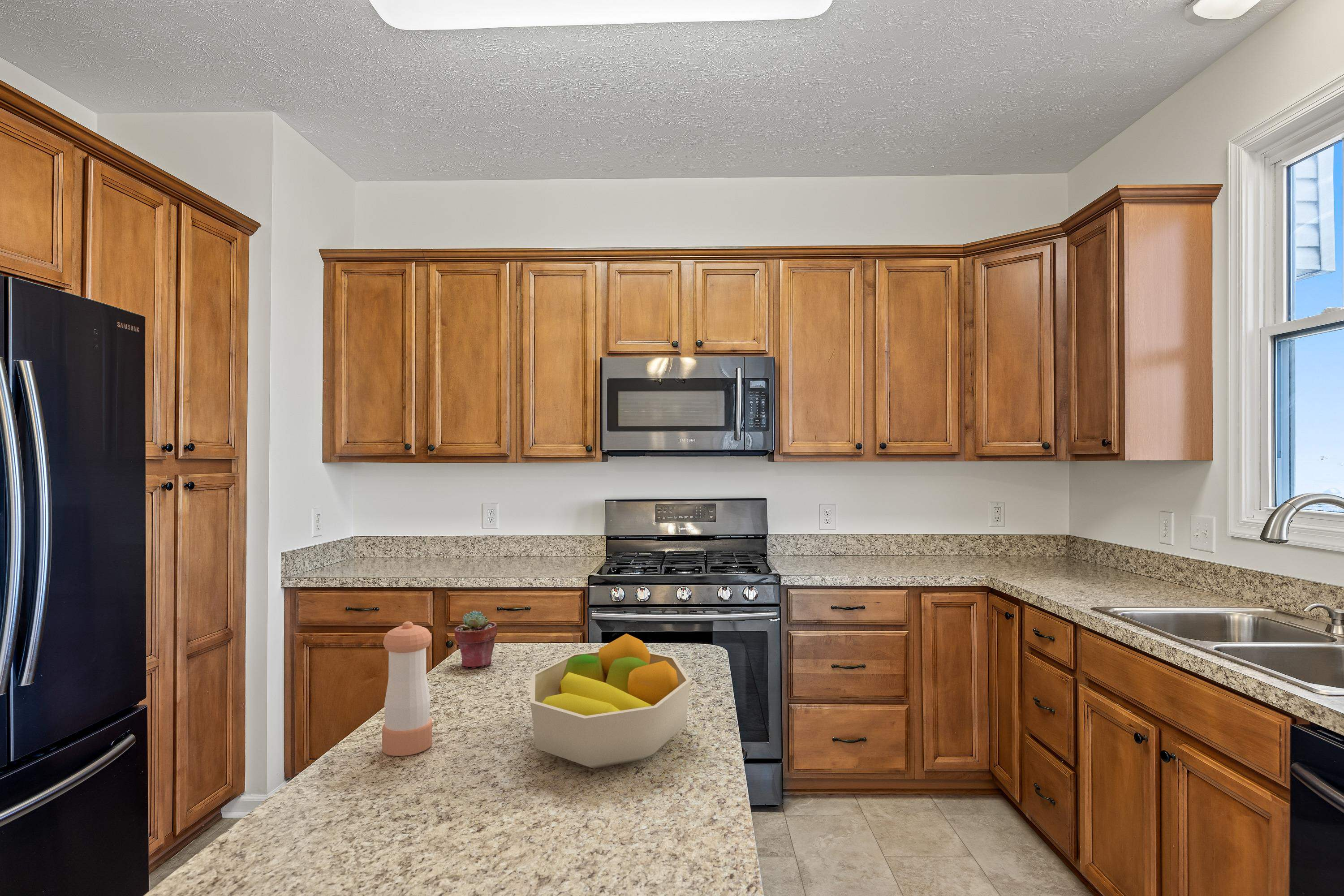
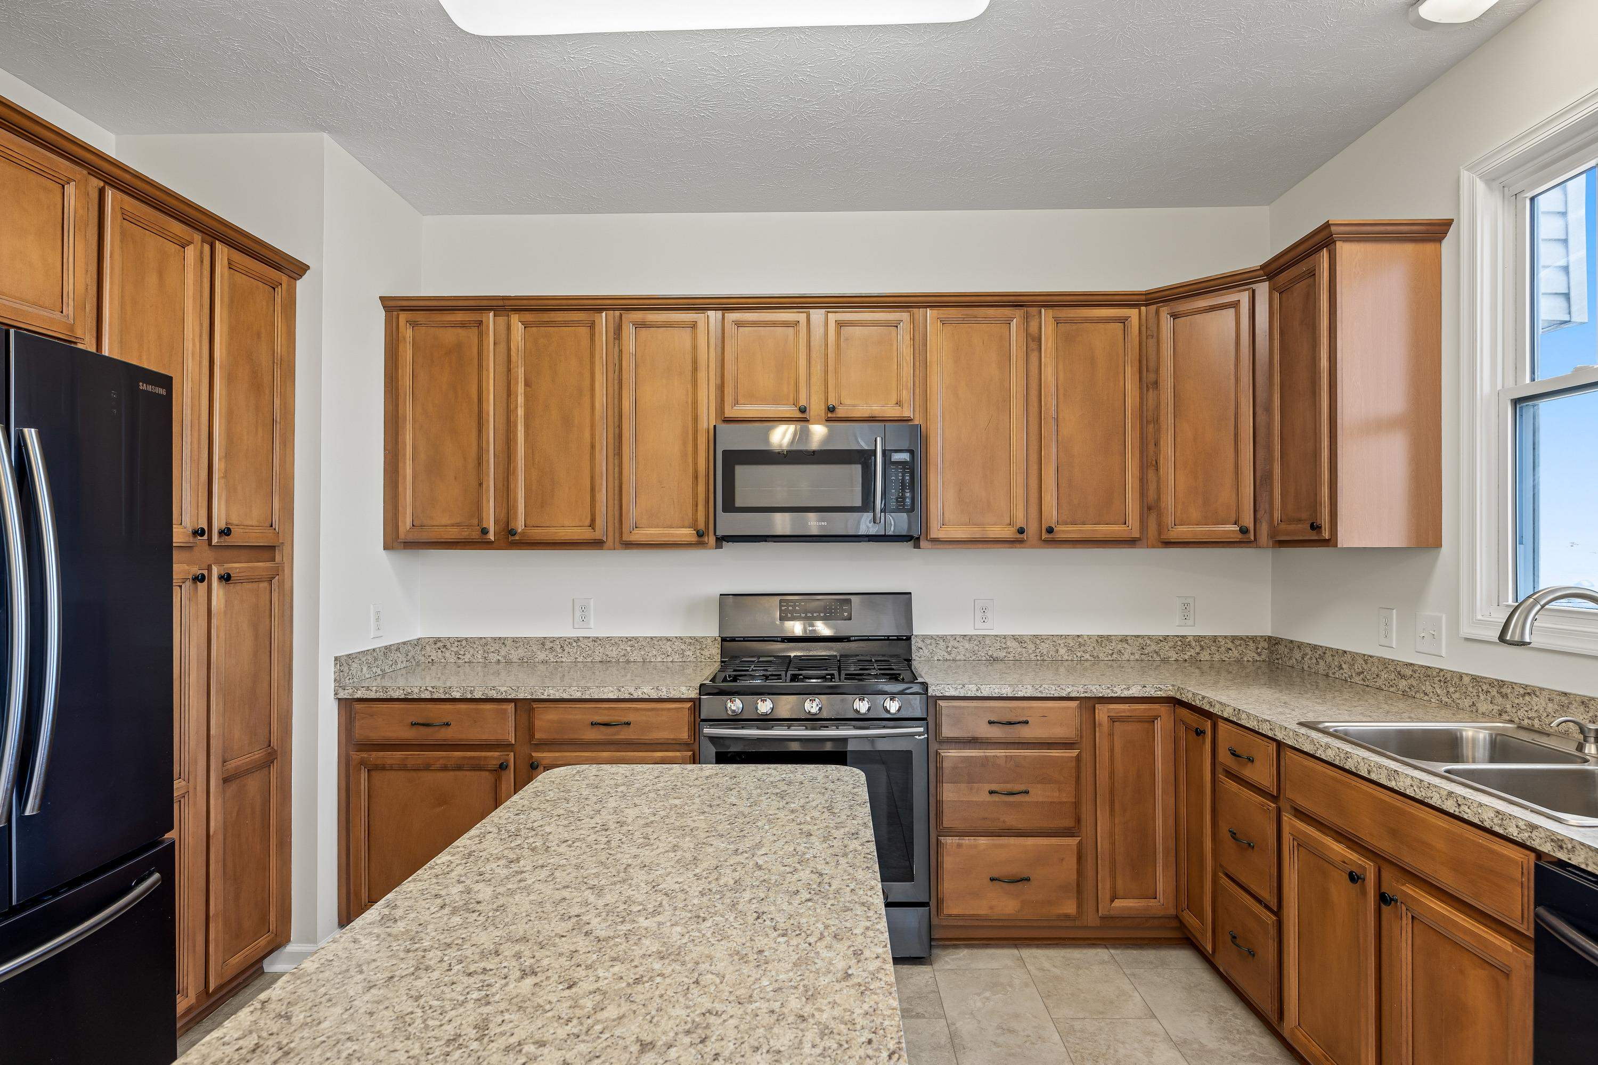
- potted succulent (476, 638)
- fruit bowl (610, 693)
- pepper shaker (407, 684)
